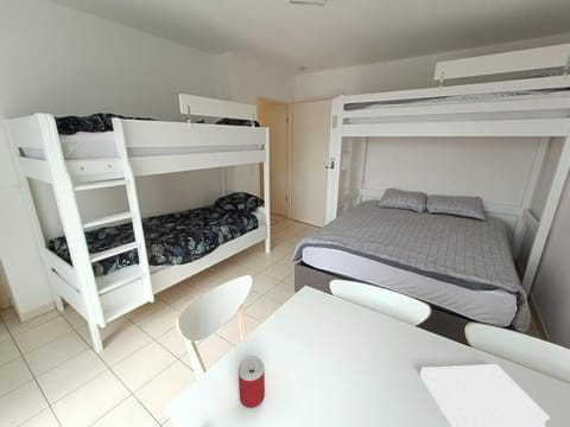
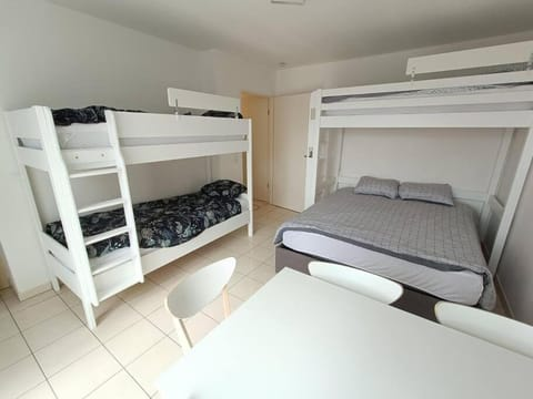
- bible (477, 394)
- beverage can (251, 381)
